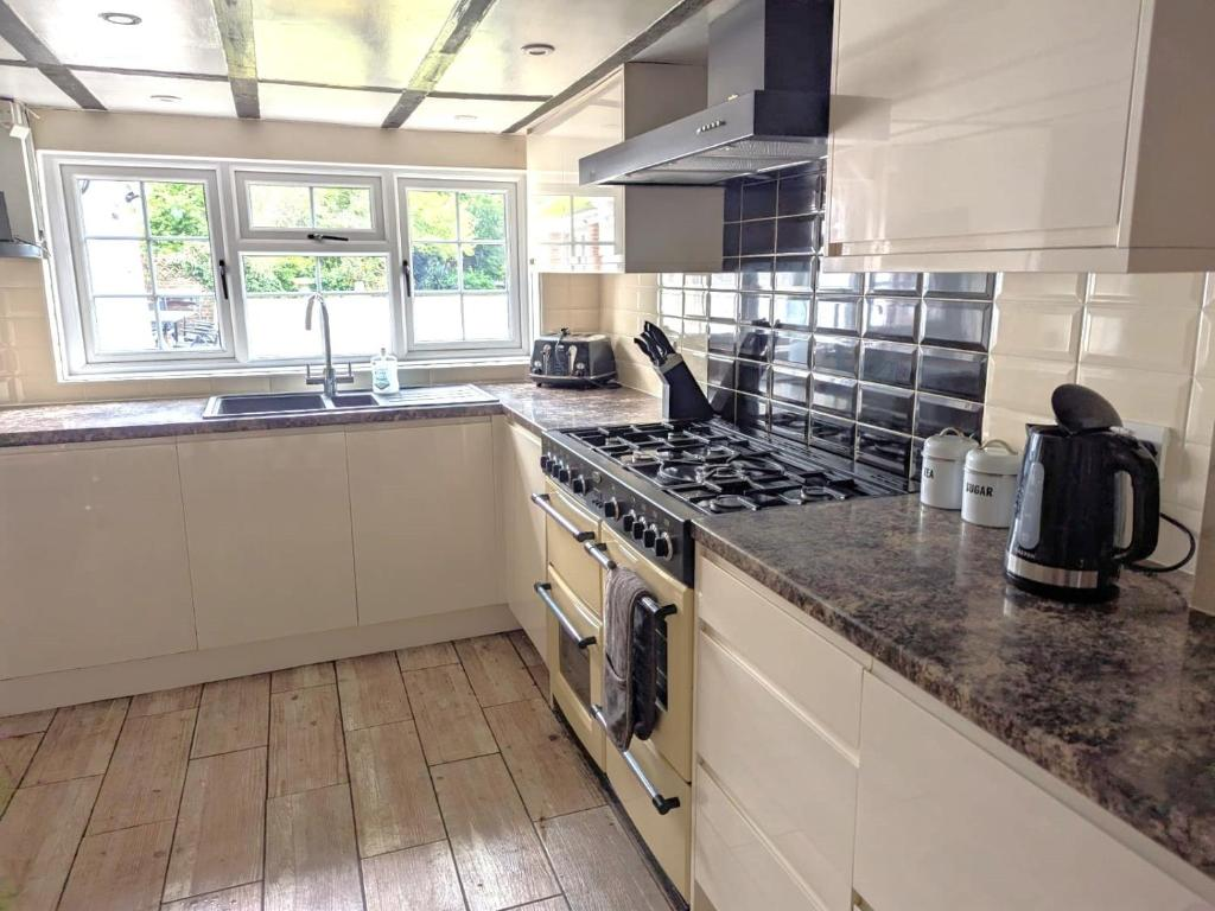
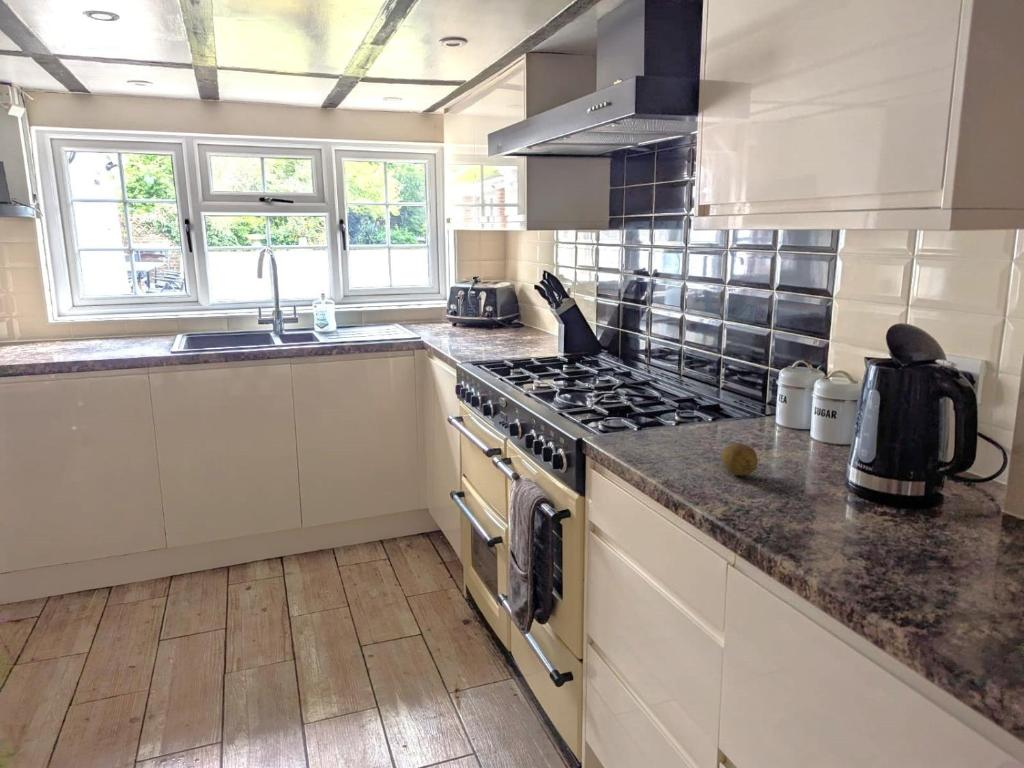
+ fruit (739, 459)
